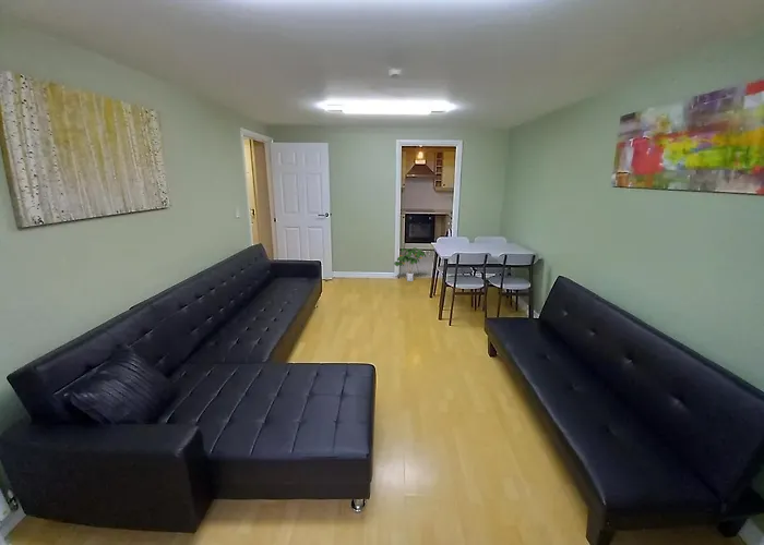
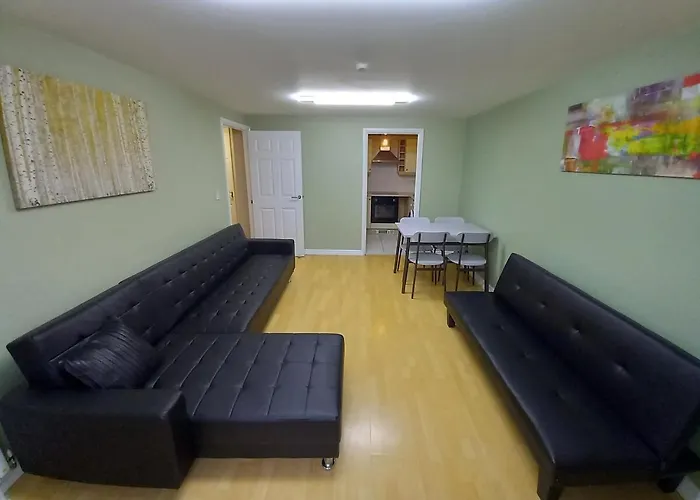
- potted plant (409, 264)
